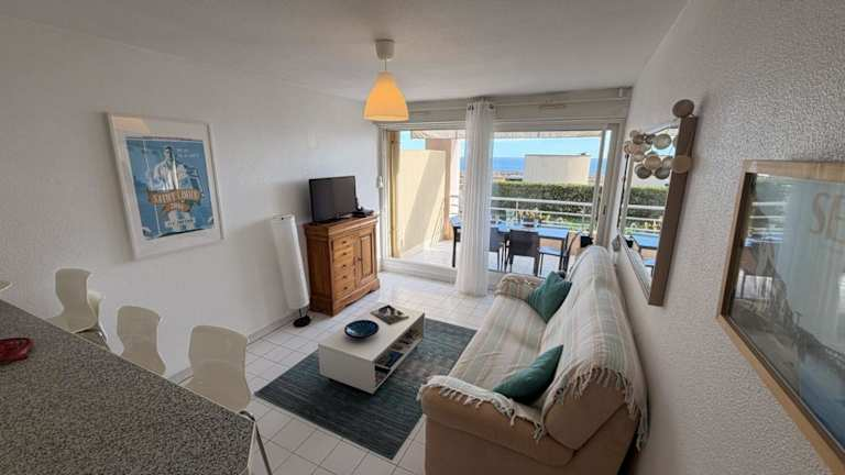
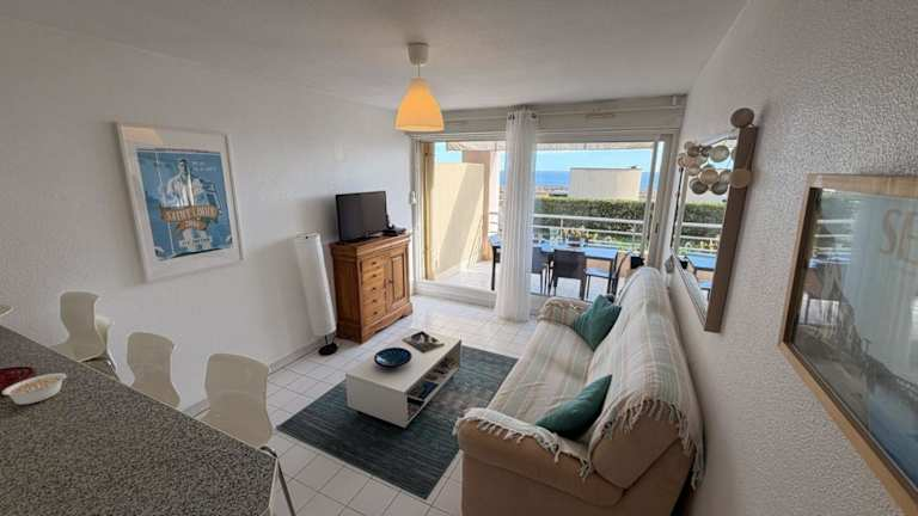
+ legume (38, 387)
